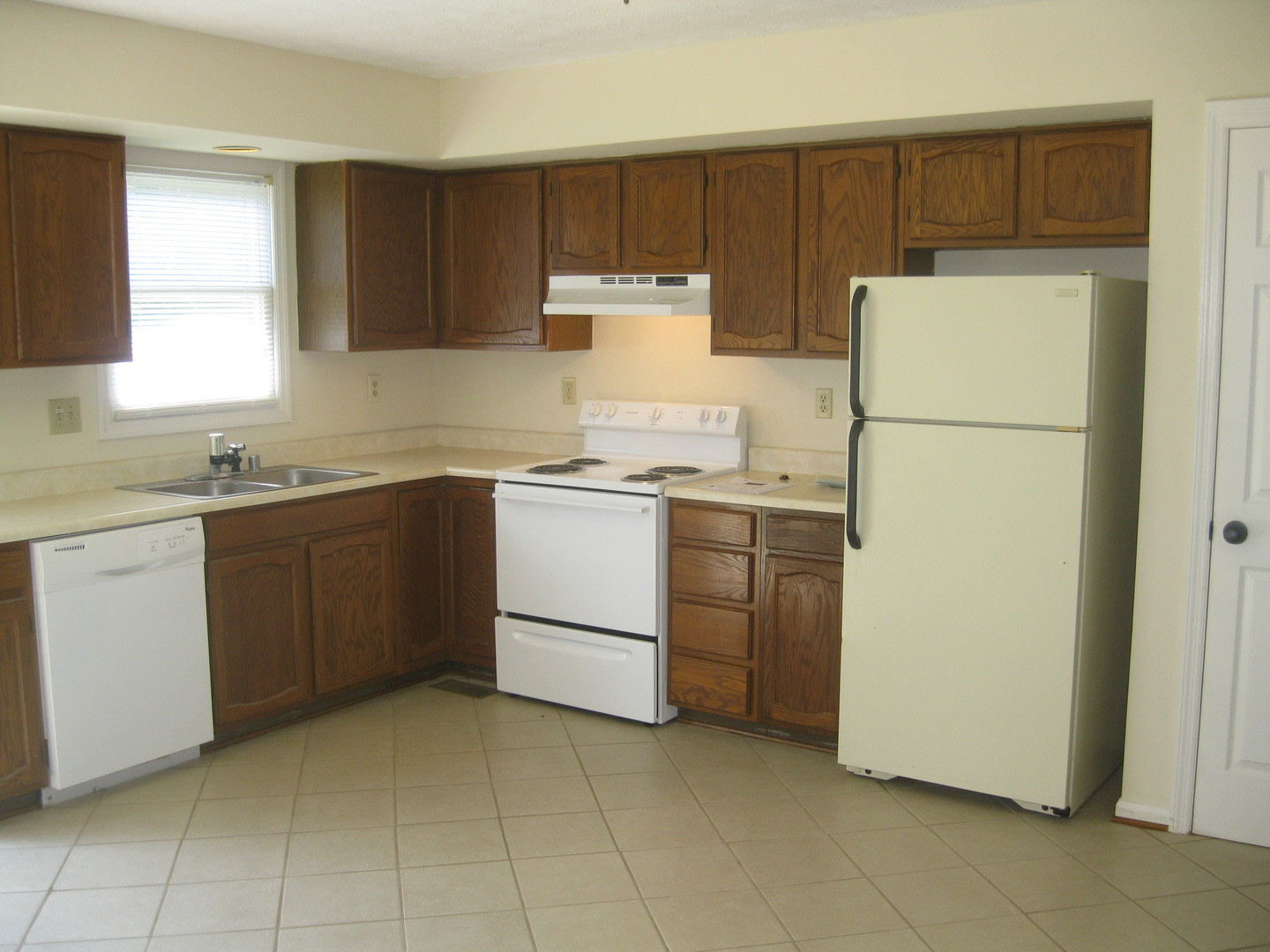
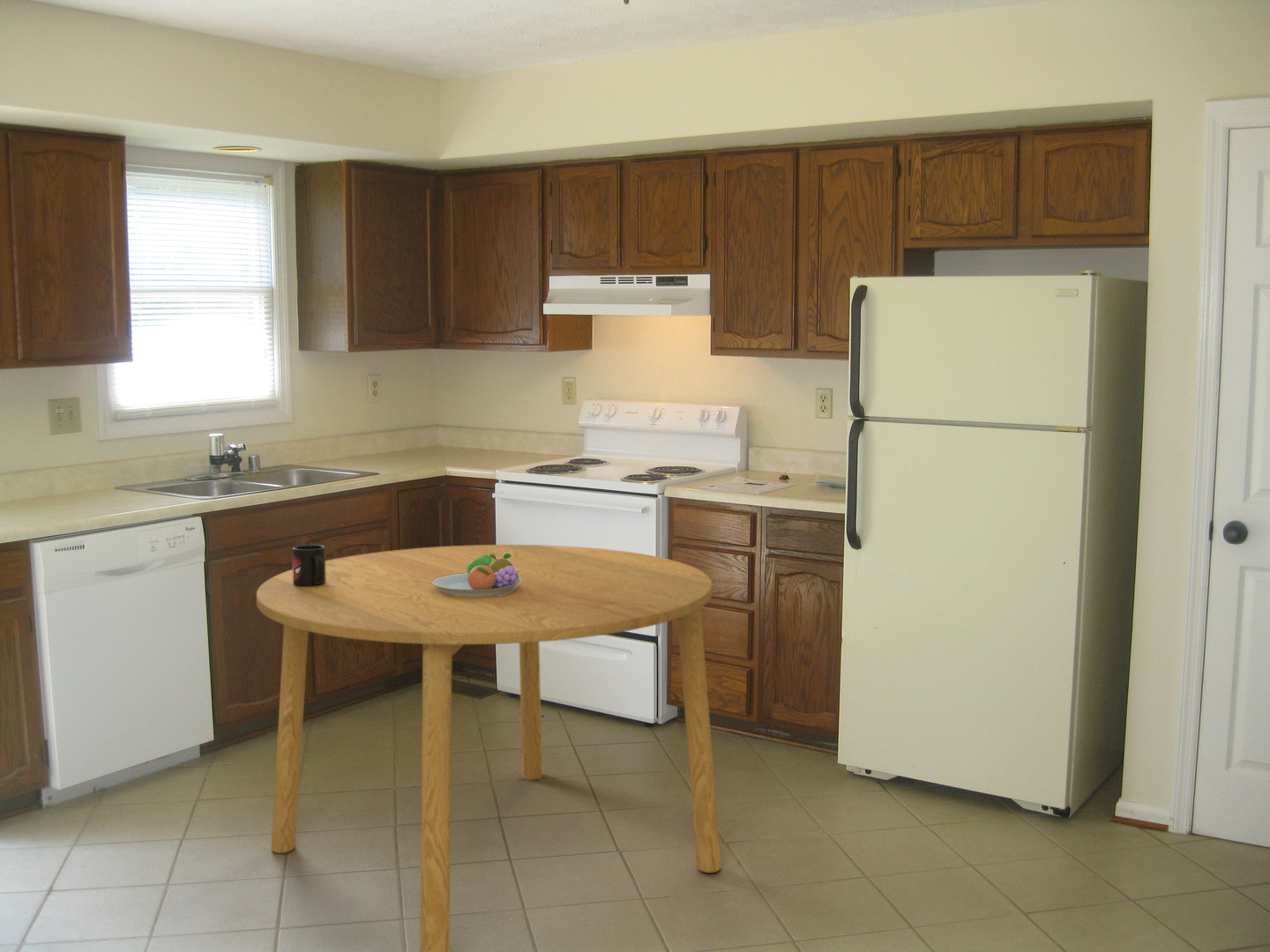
+ dining table (521, 721)
+ fruit bowl (479, 570)
+ mug (311, 566)
